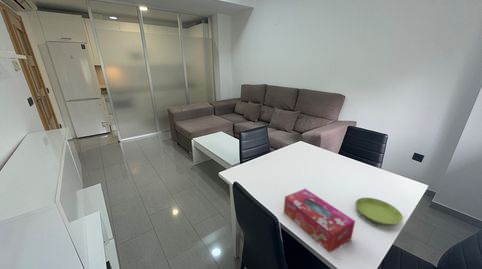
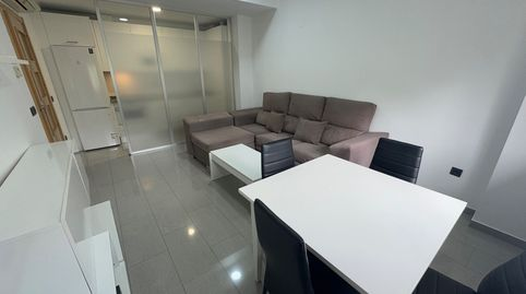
- saucer (377, 211)
- tissue box (315, 215)
